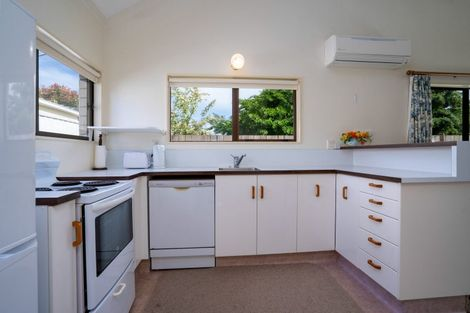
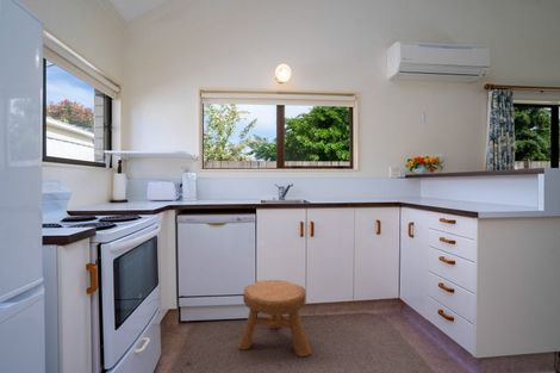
+ stool (279, 316)
